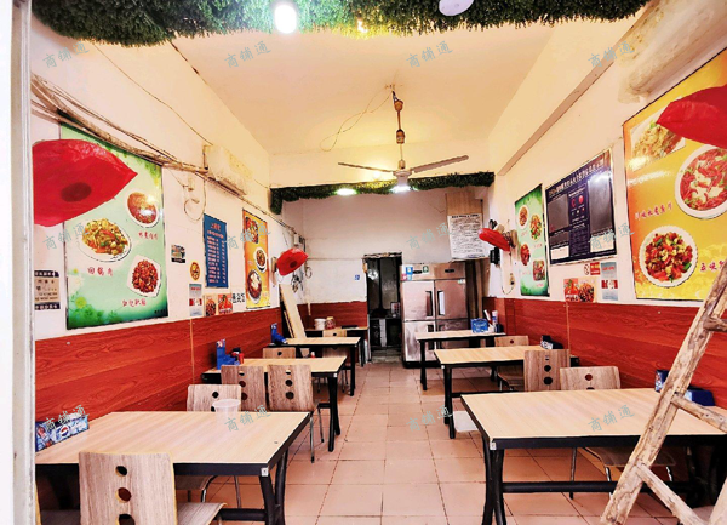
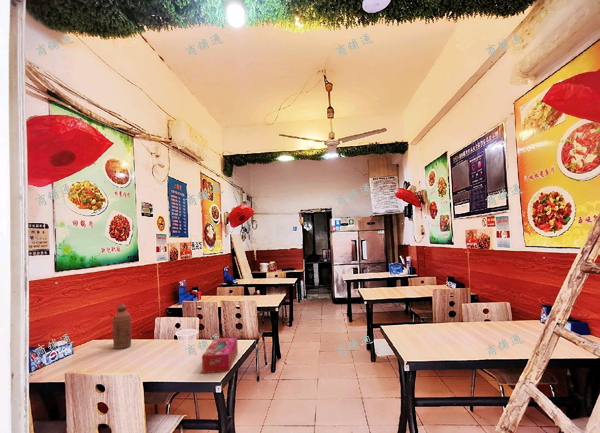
+ bottle (122, 325)
+ tissue box (221, 354)
